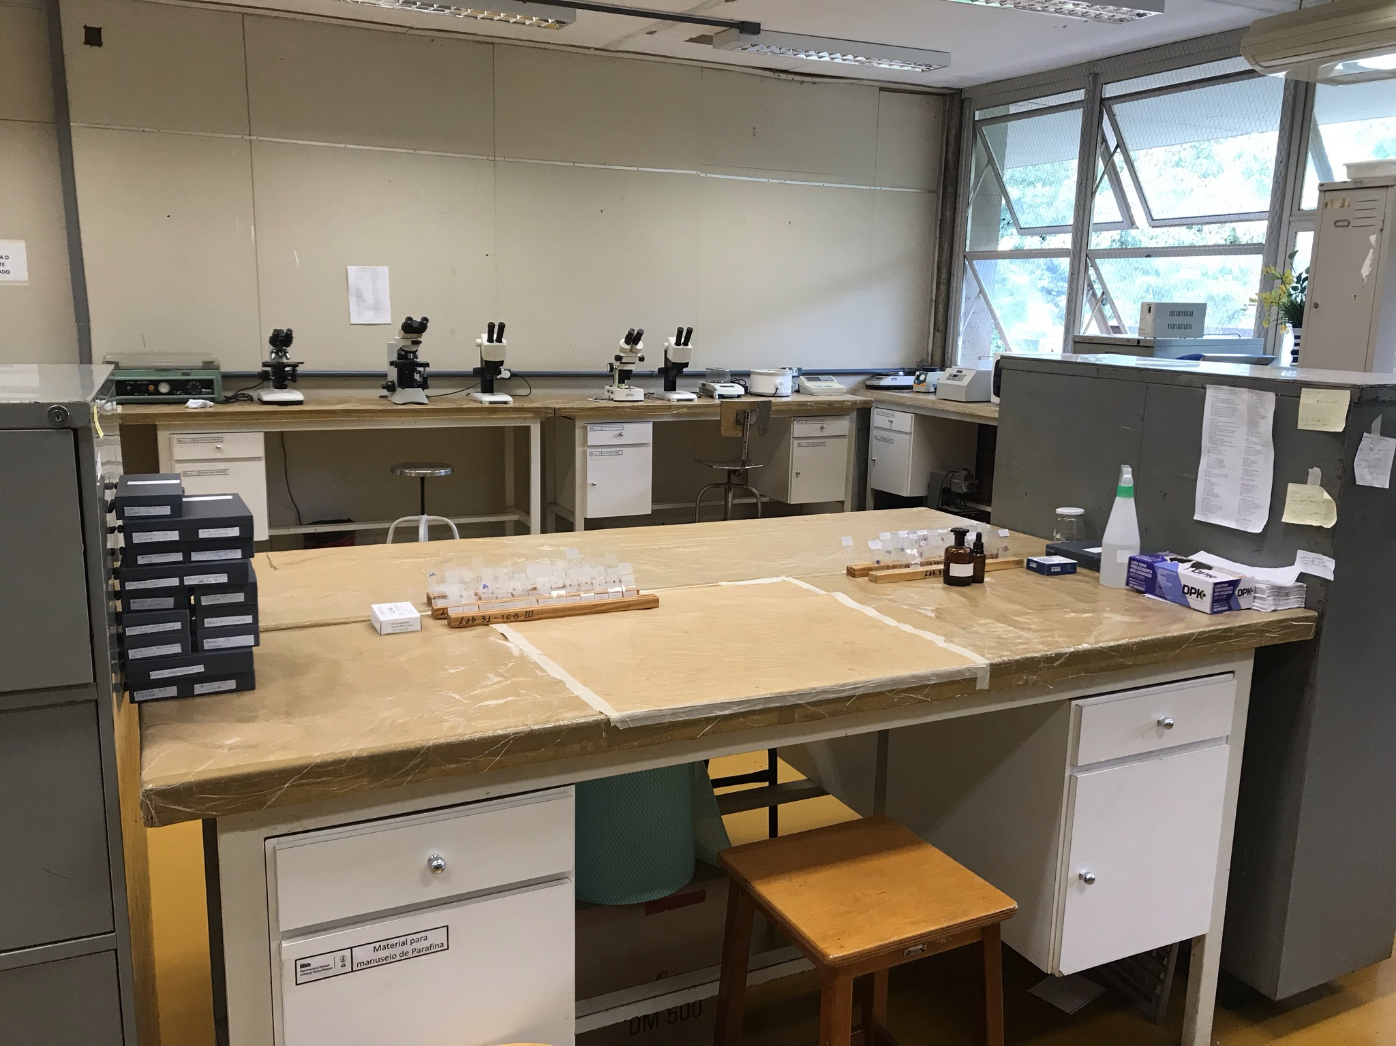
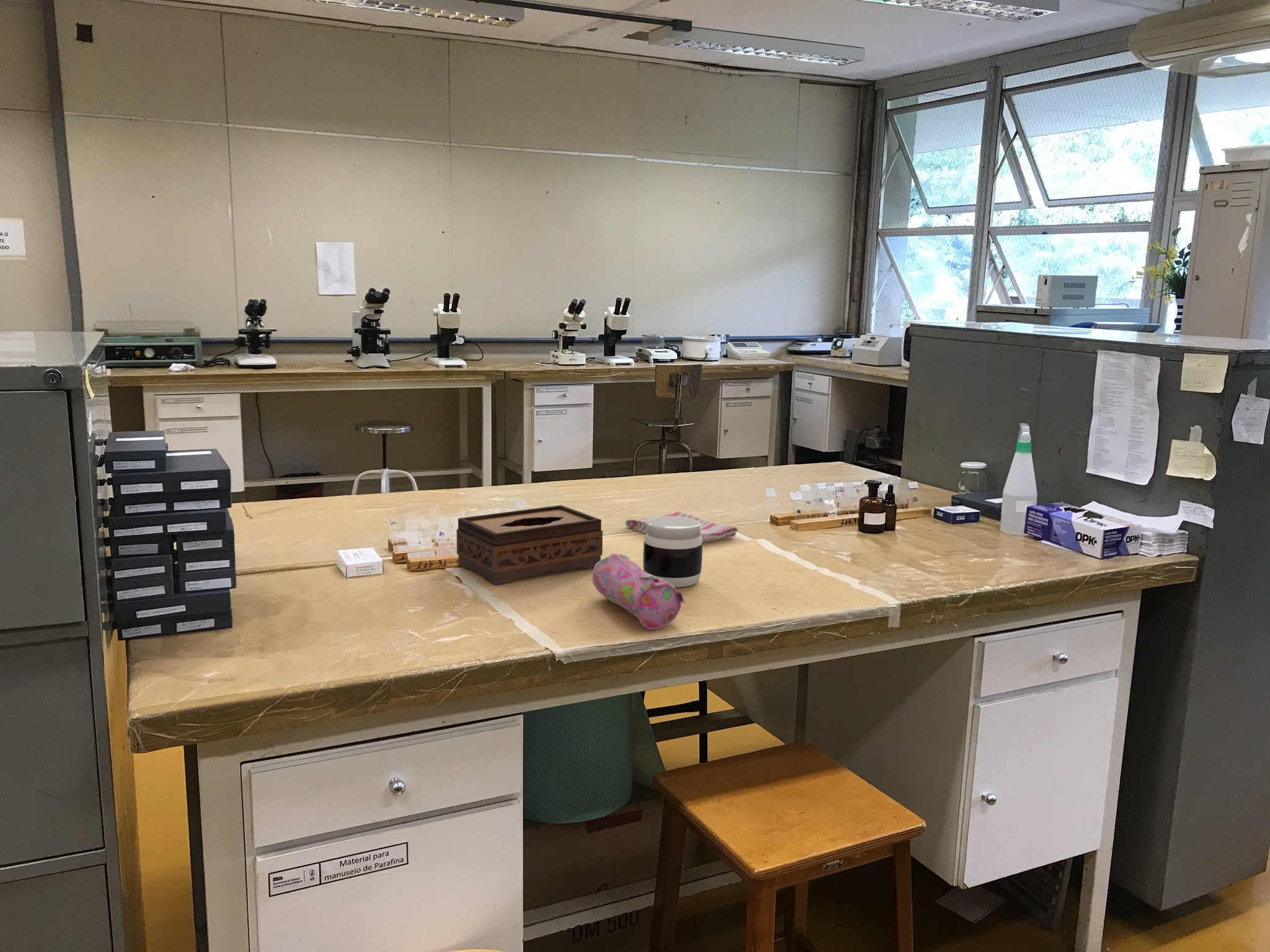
+ dish towel (680, 516)
+ jar (673, 550)
+ pencil case (636, 588)
+ tissue box (530, 542)
